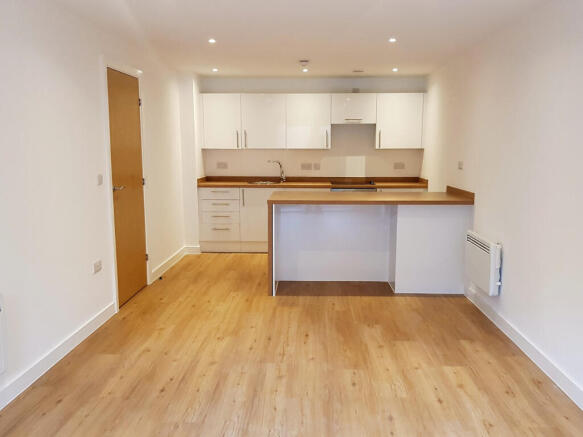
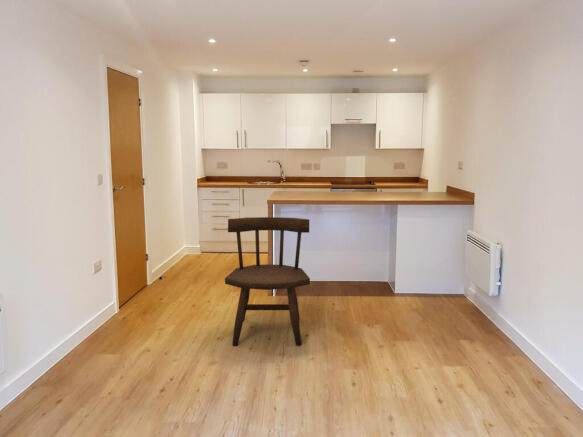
+ dining chair (268, 276)
